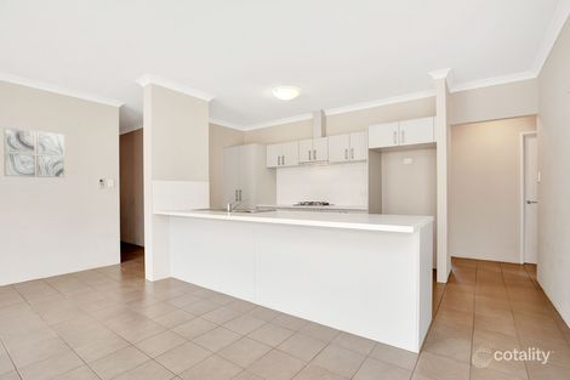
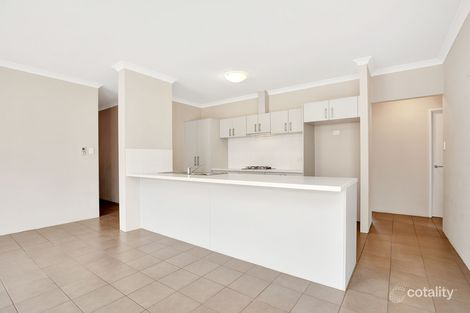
- wall art (36, 153)
